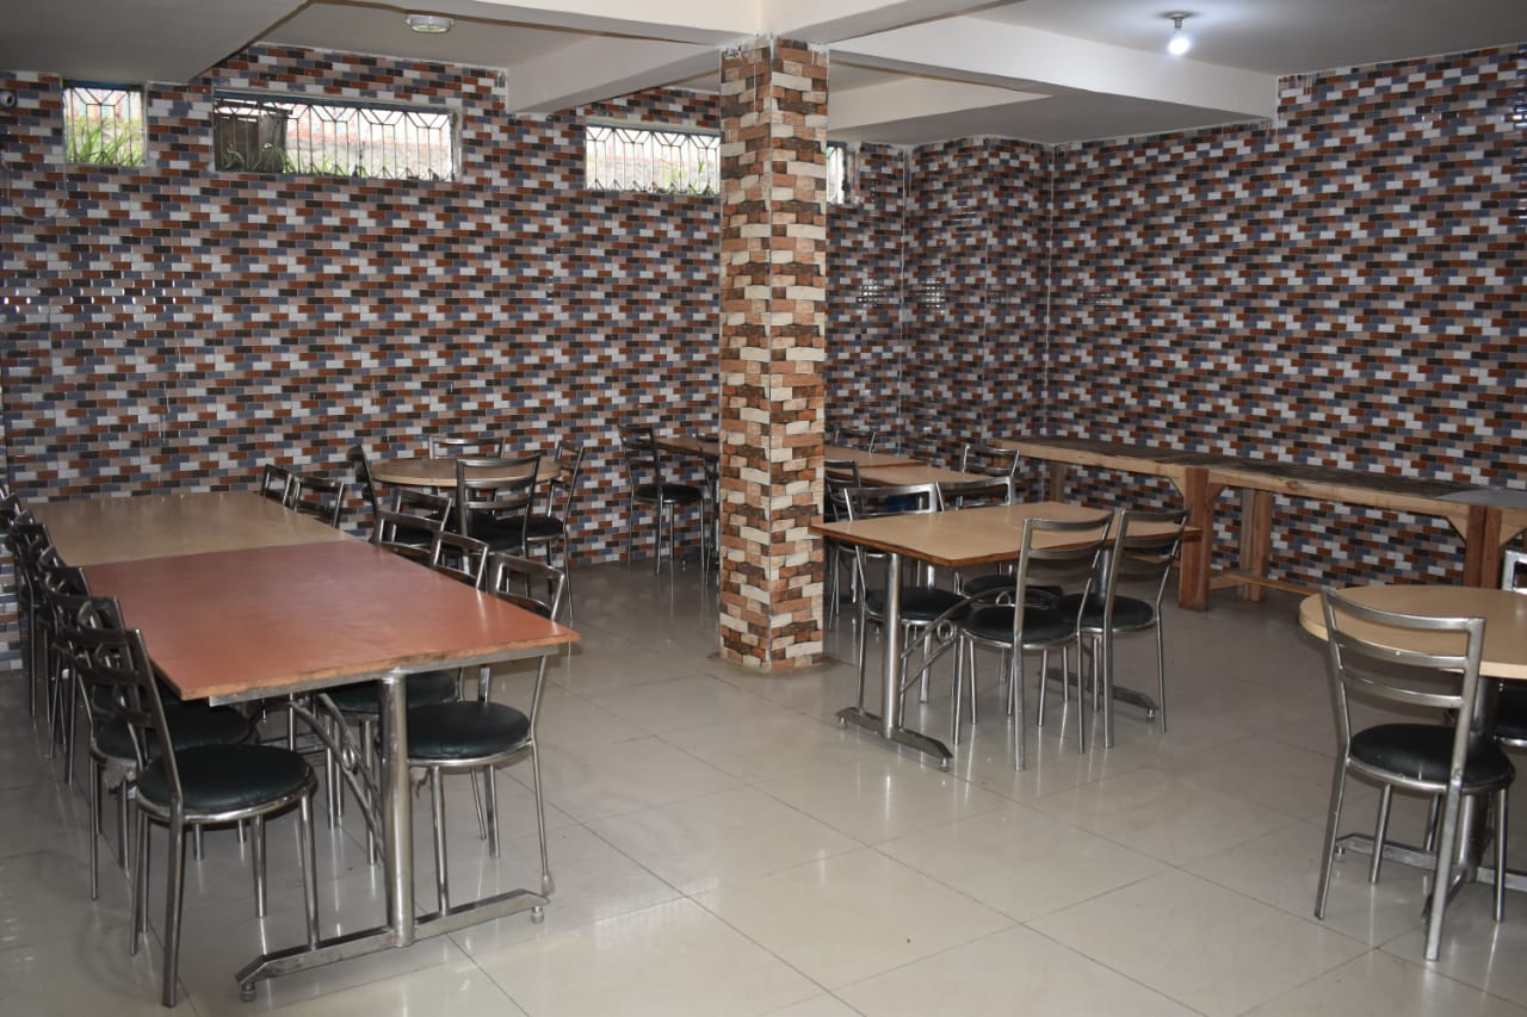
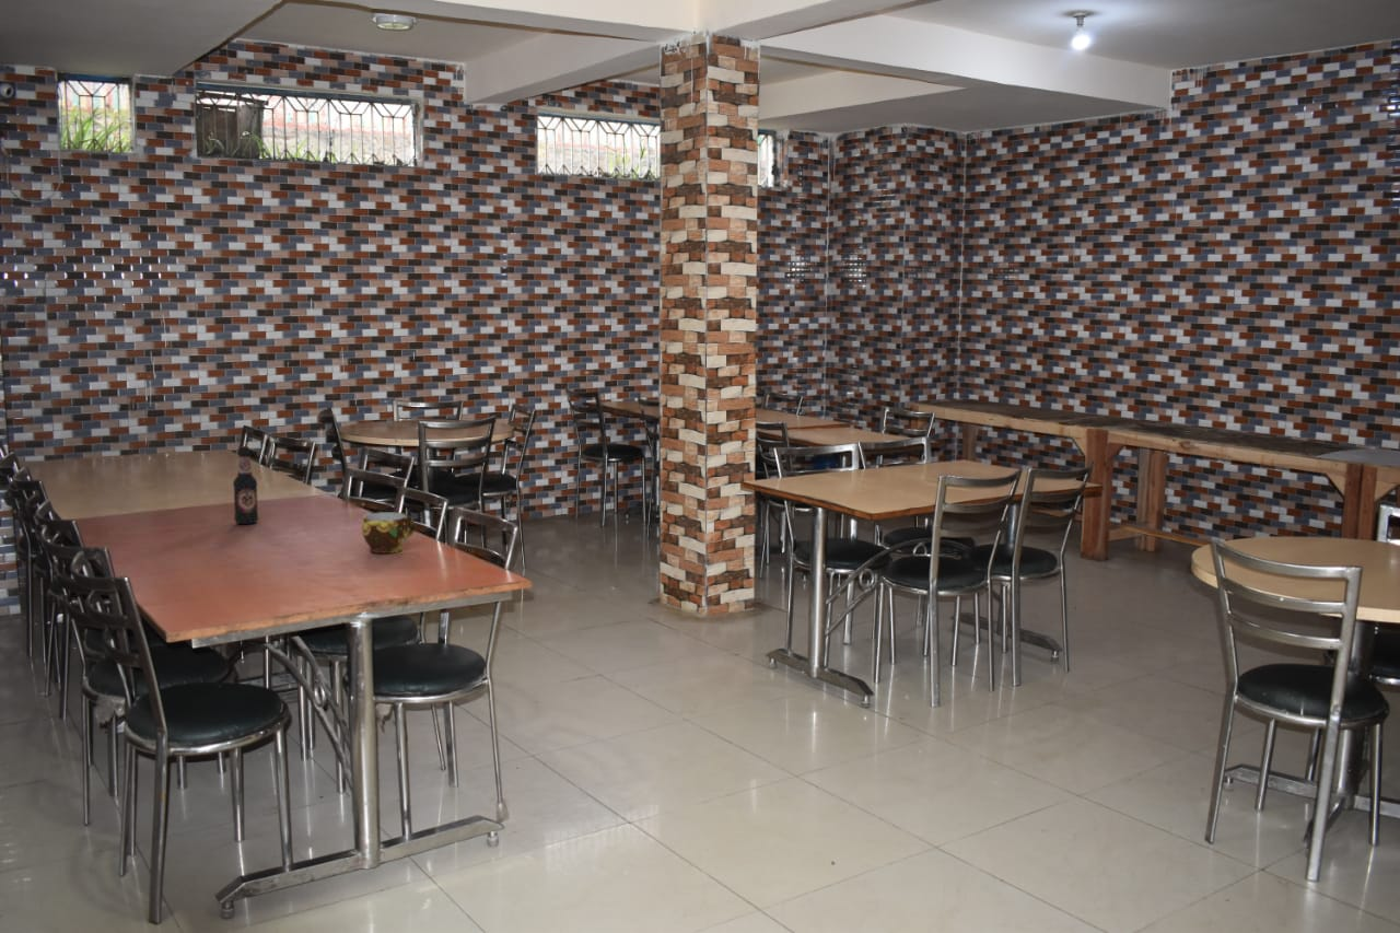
+ cup (387, 533)
+ bottle (245, 485)
